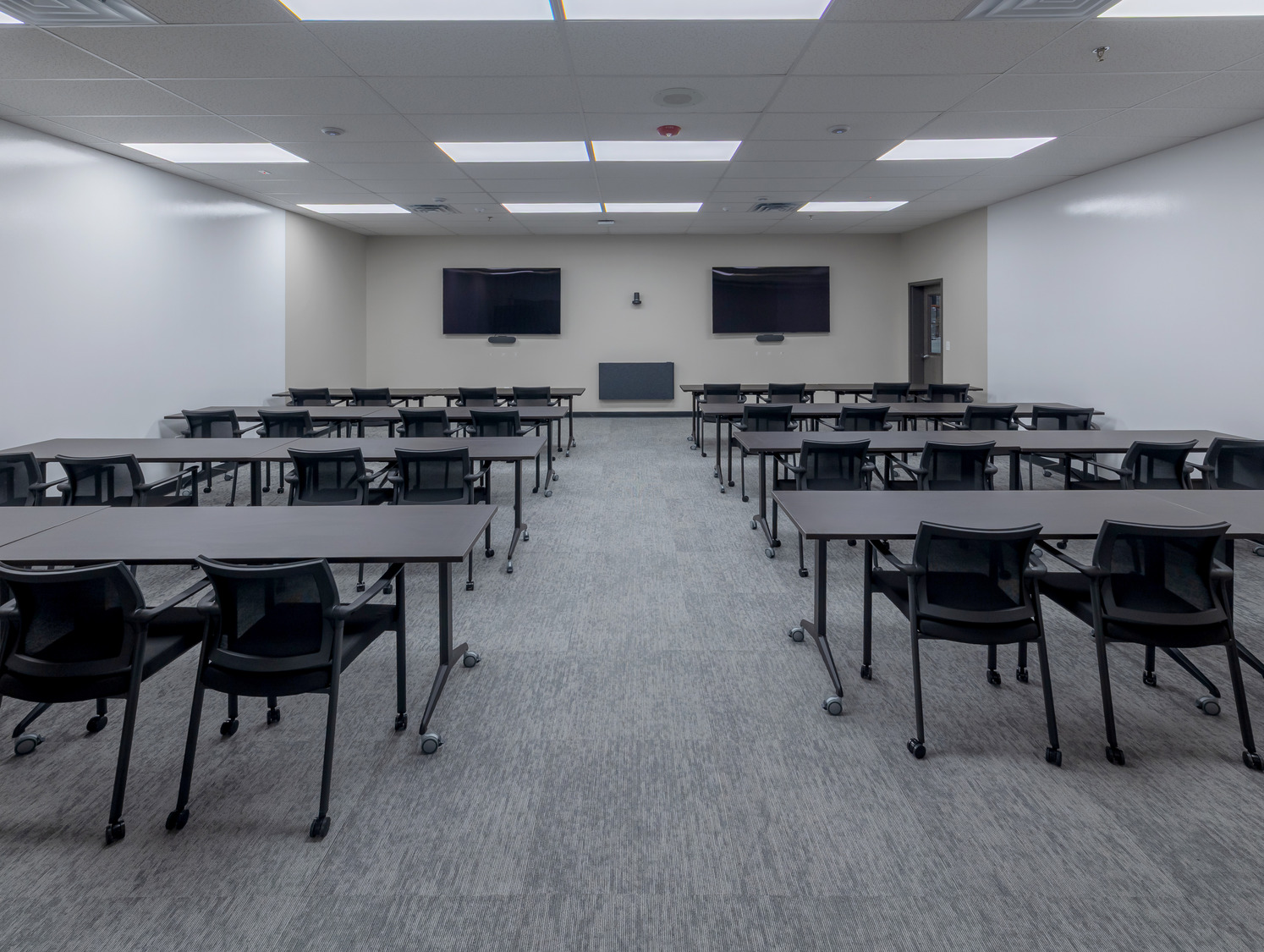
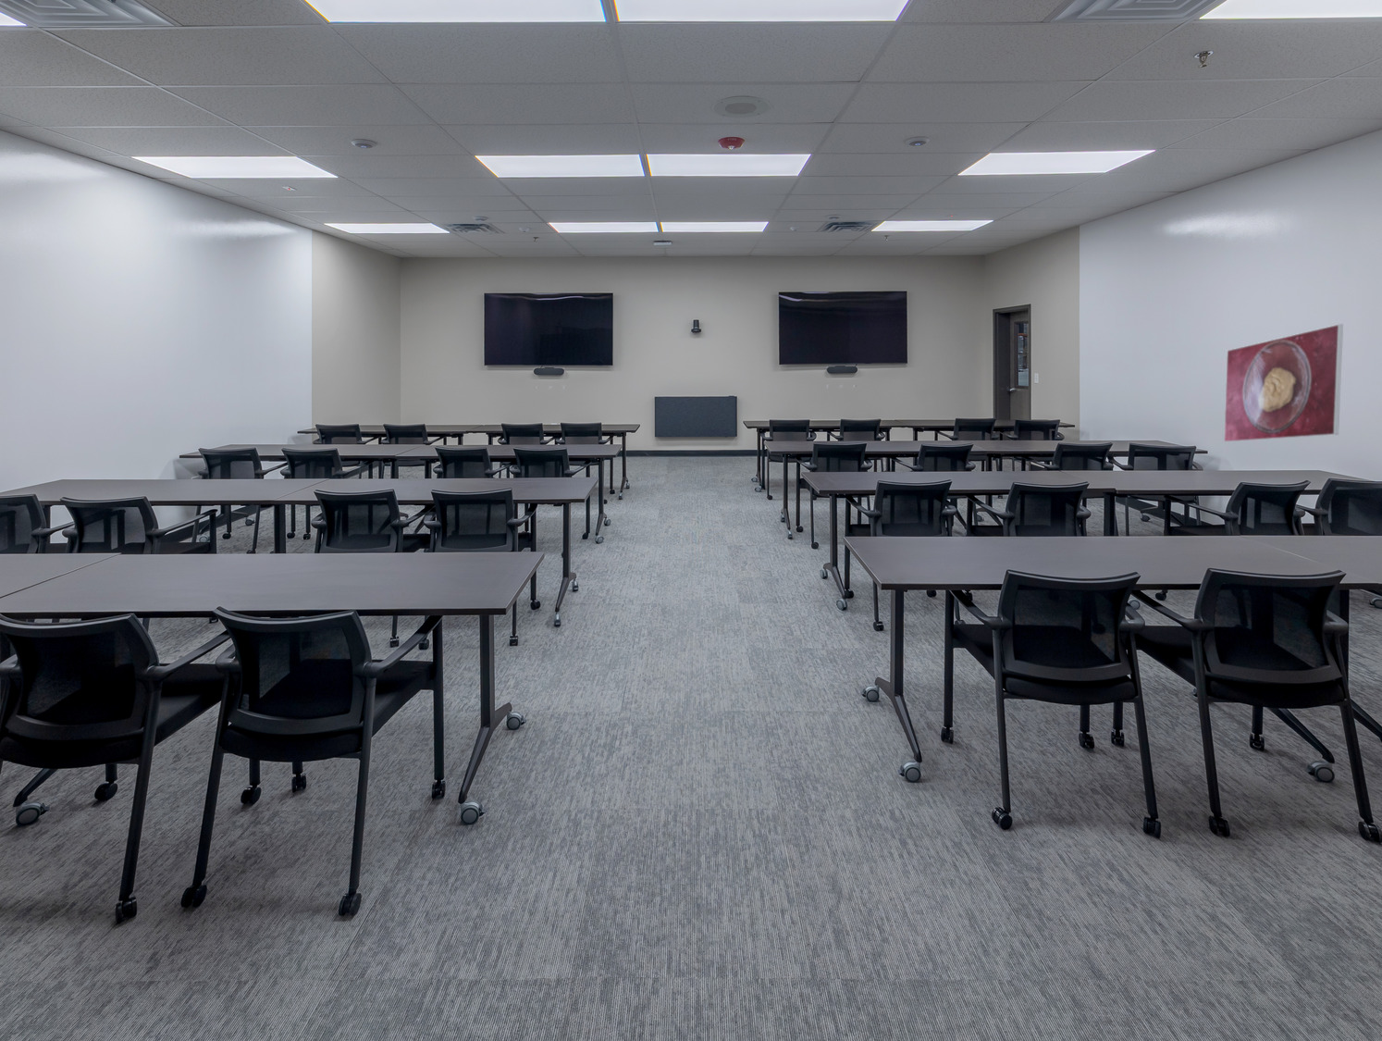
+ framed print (1277, 388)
